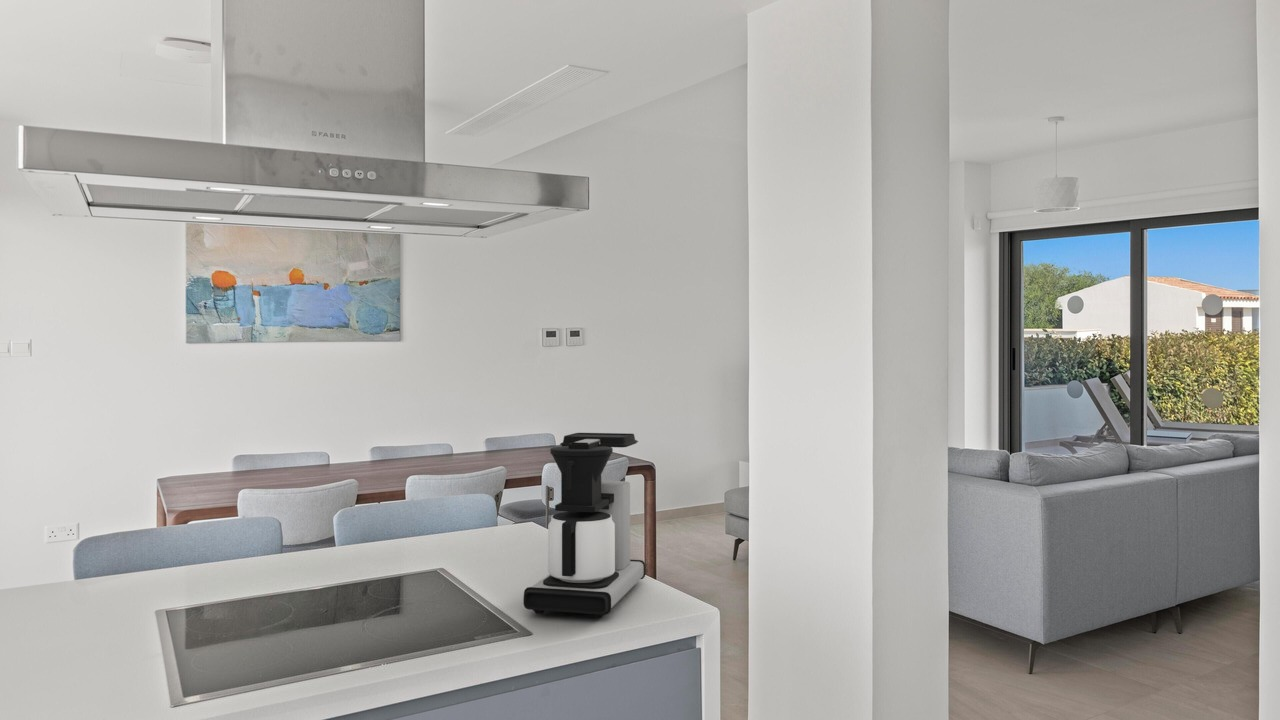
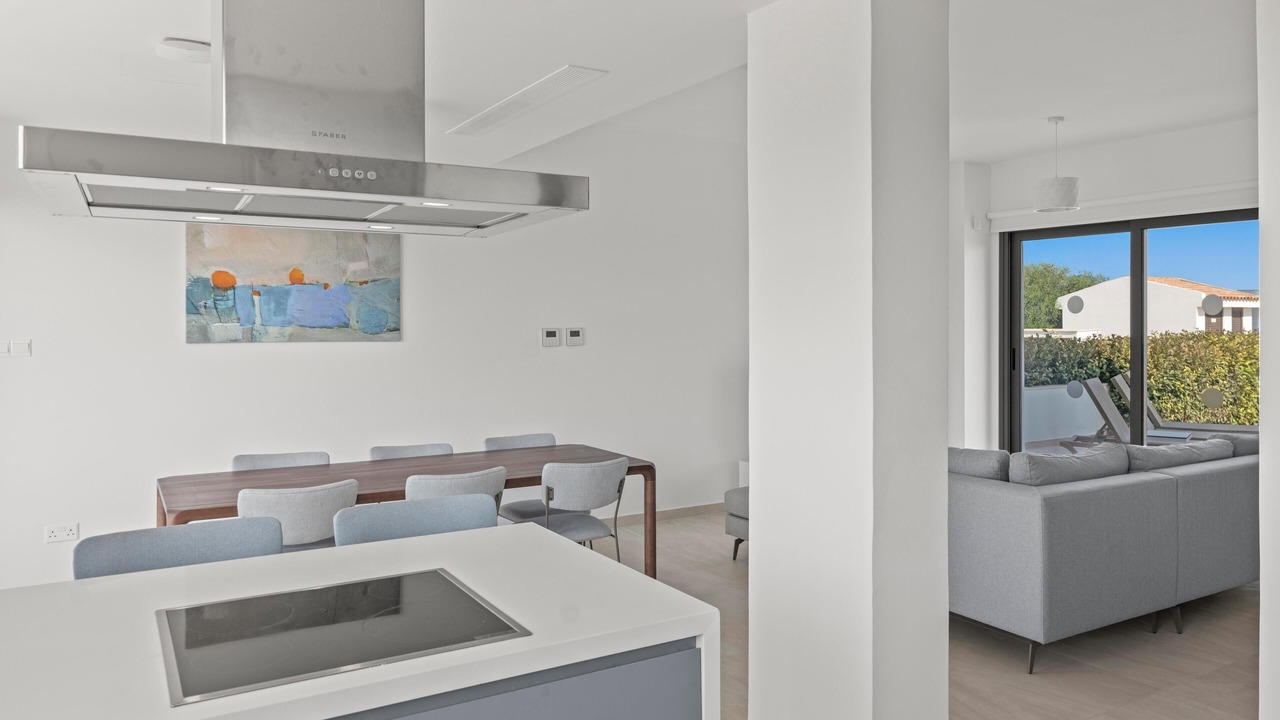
- coffee maker (588, 517)
